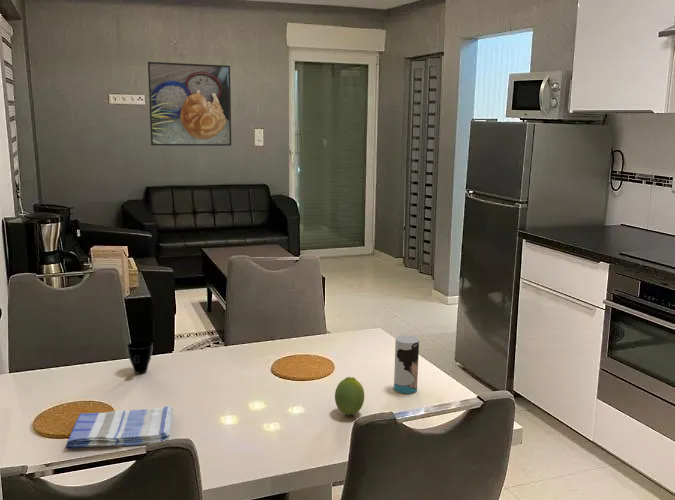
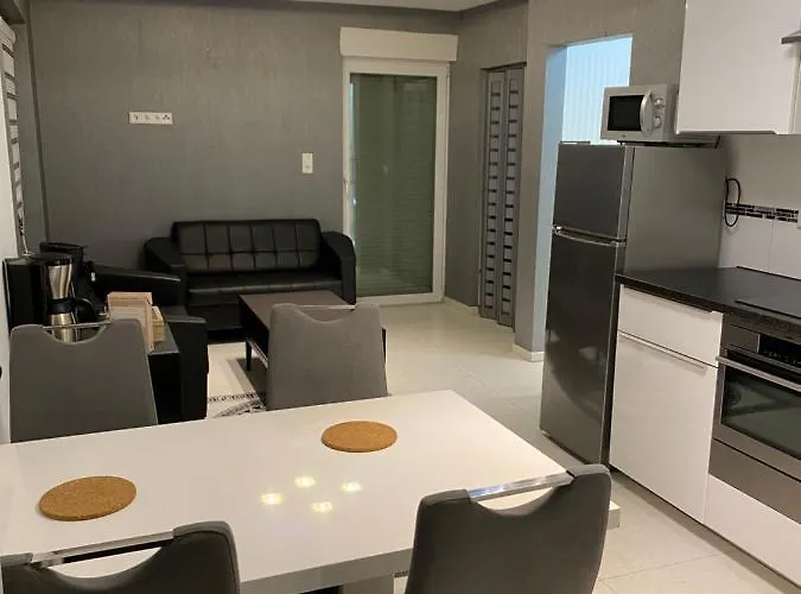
- fruit (349, 395)
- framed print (190, 105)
- dish towel (123, 425)
- cup (139, 359)
- cup (406, 364)
